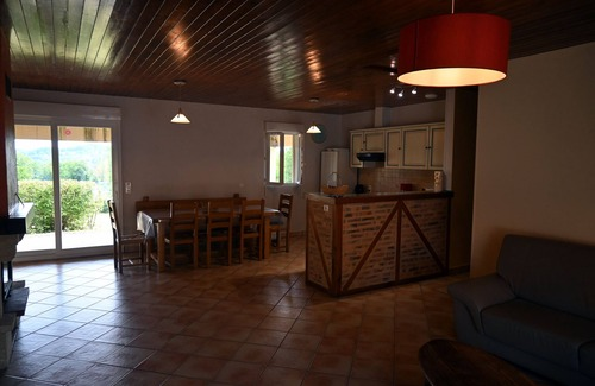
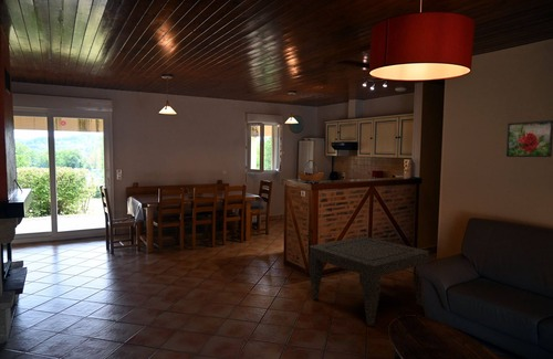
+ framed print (529, 139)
+ coffee table (367, 275)
